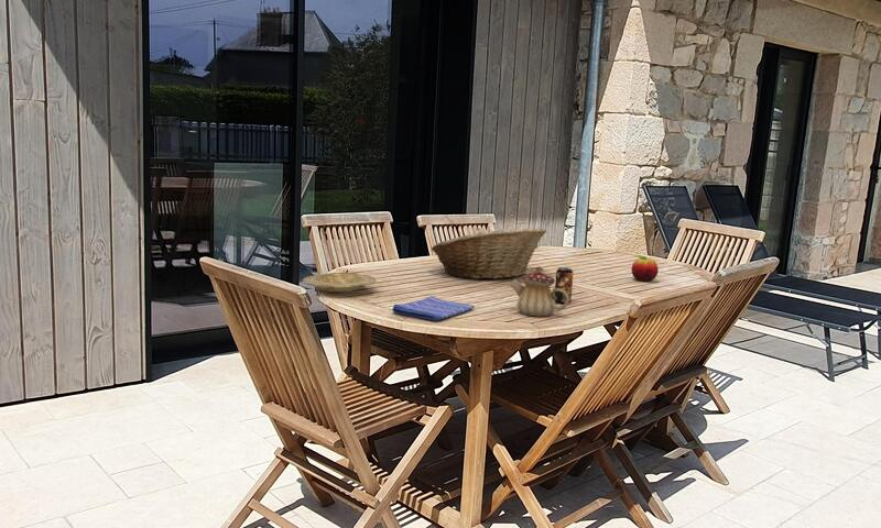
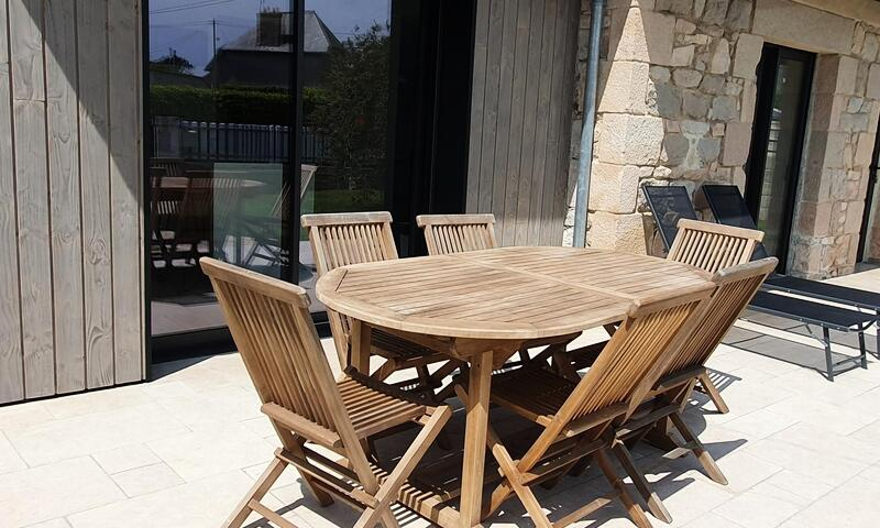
- dish towel (433, 306)
- beverage can (563, 285)
- fruit (644, 267)
- fruit basket (490, 249)
- teapot (540, 289)
- plate (339, 284)
